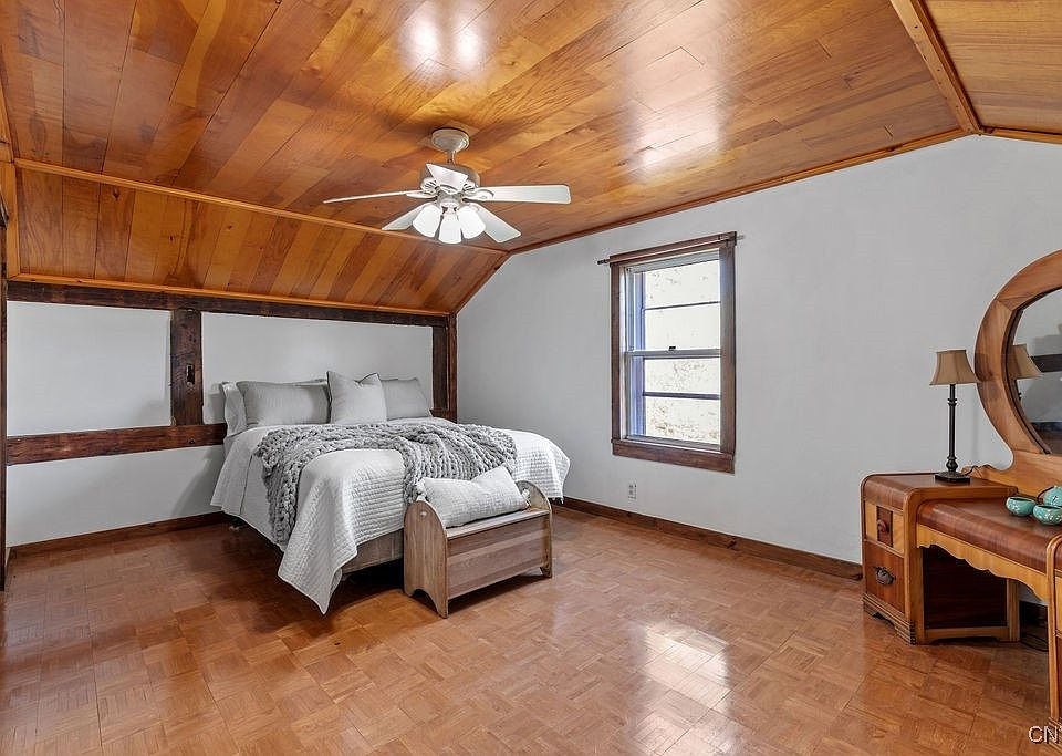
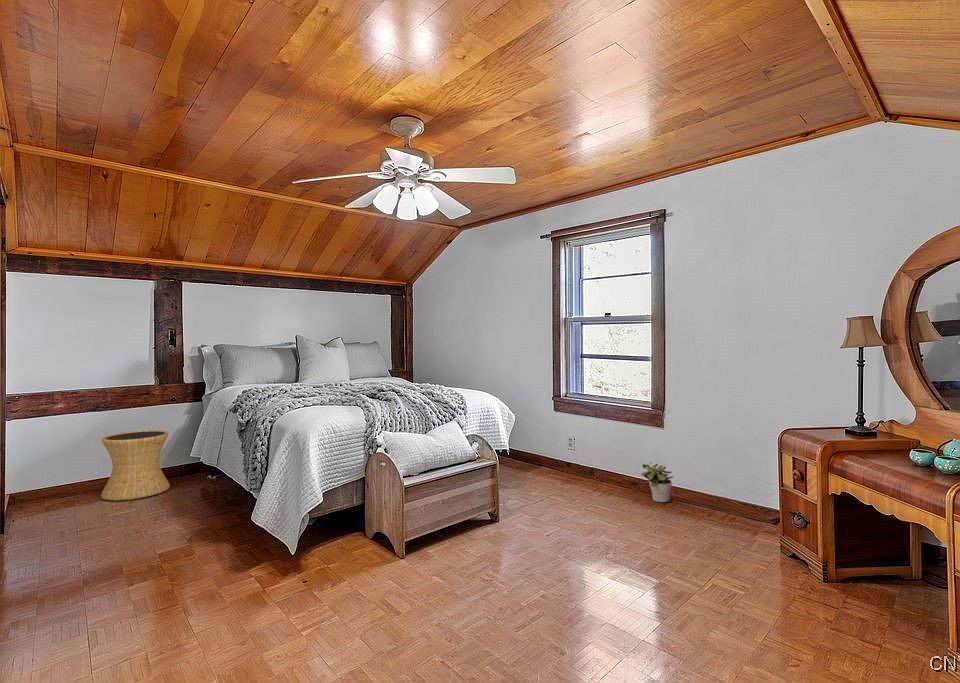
+ side table (136, 463)
+ potted plant (655, 481)
